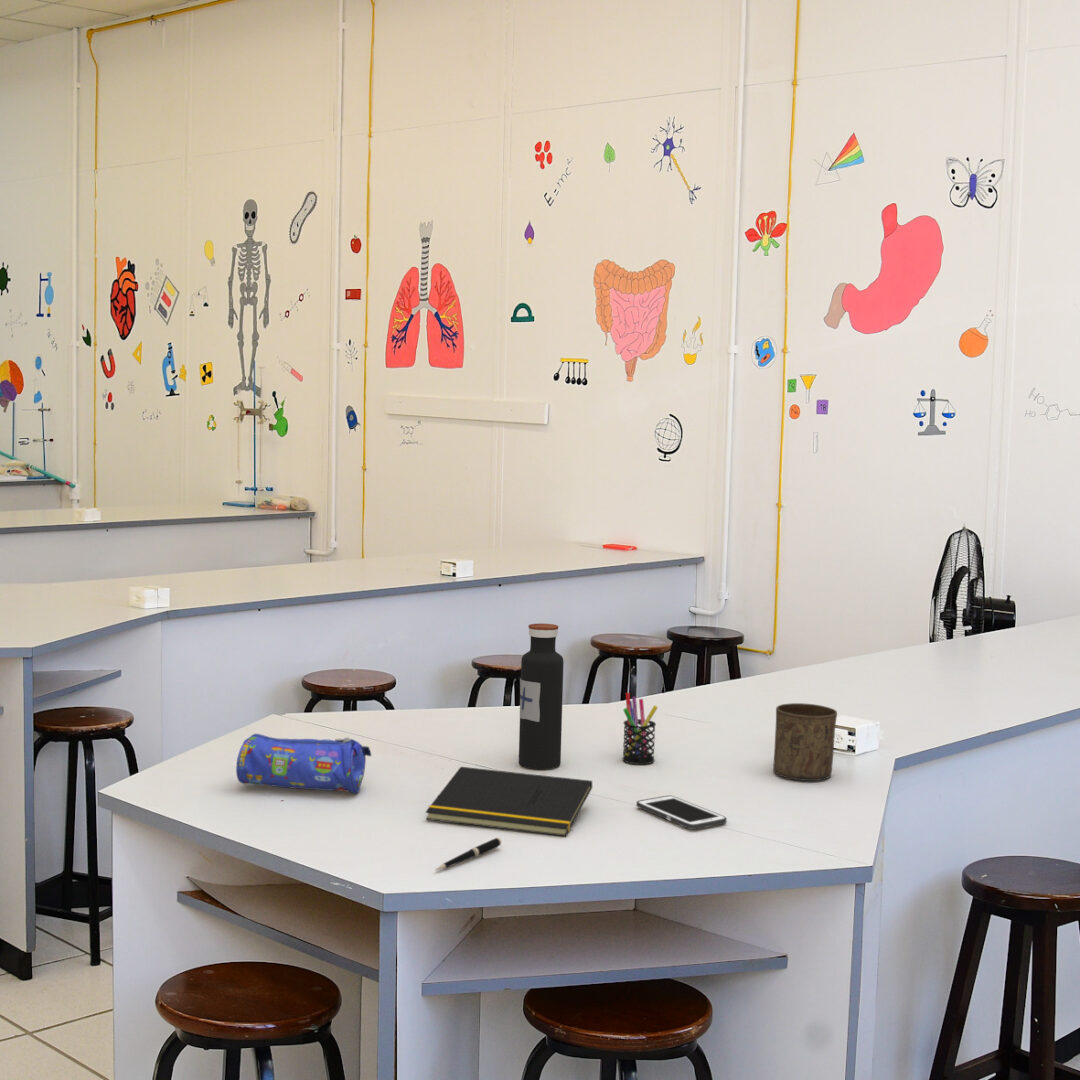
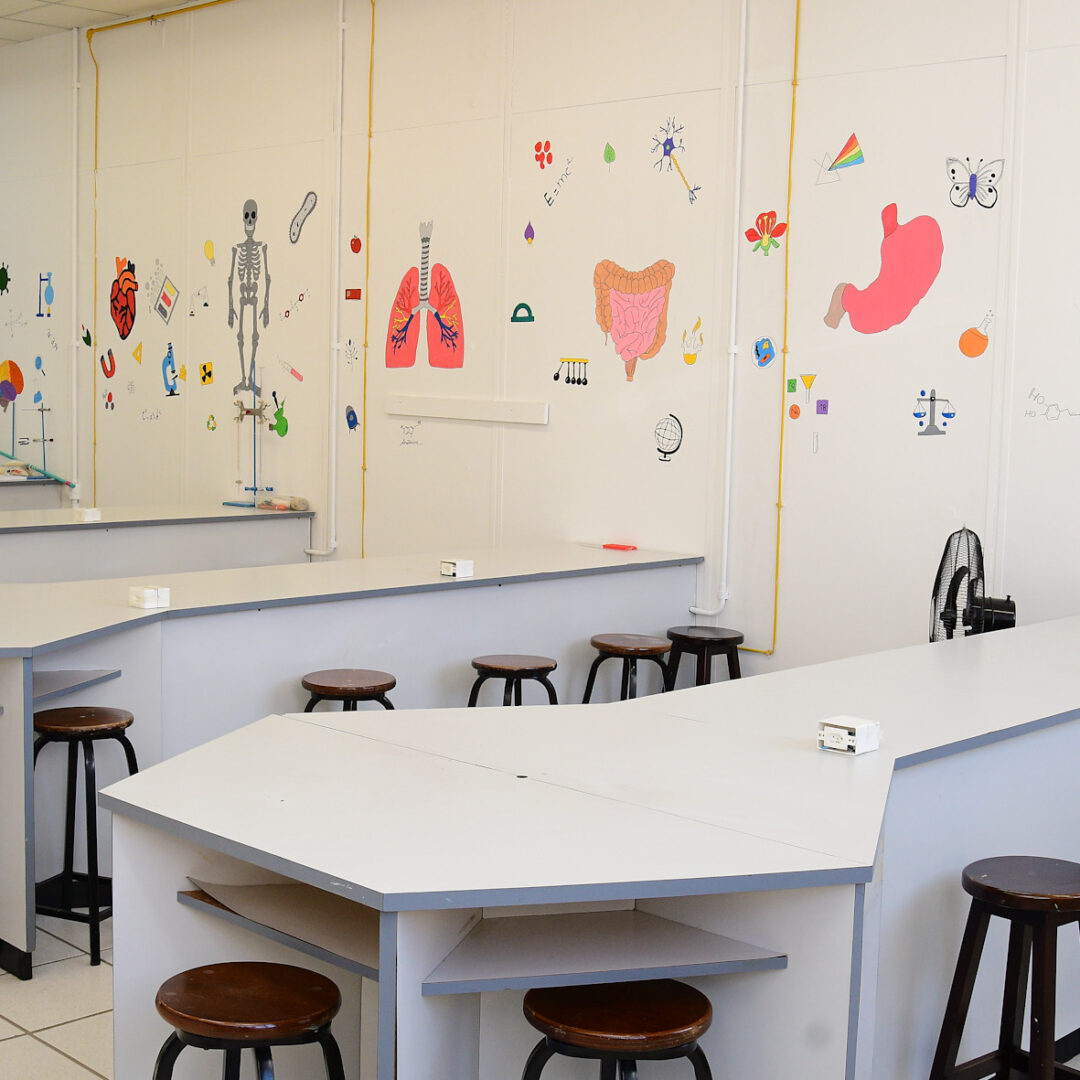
- cell phone (680, 812)
- water bottle (541, 695)
- pen holder (635, 728)
- cup (804, 741)
- notepad (510, 799)
- pen (467, 854)
- pencil case (302, 761)
